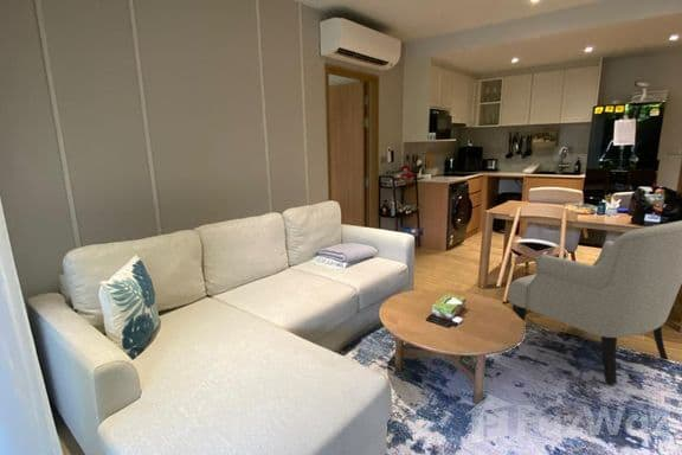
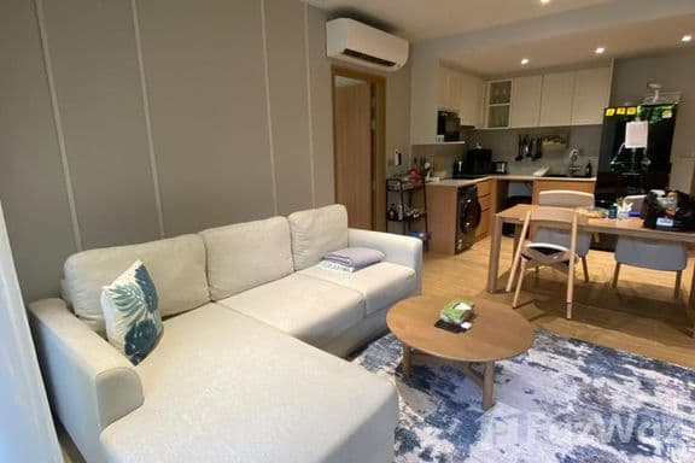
- chair (599, 283)
